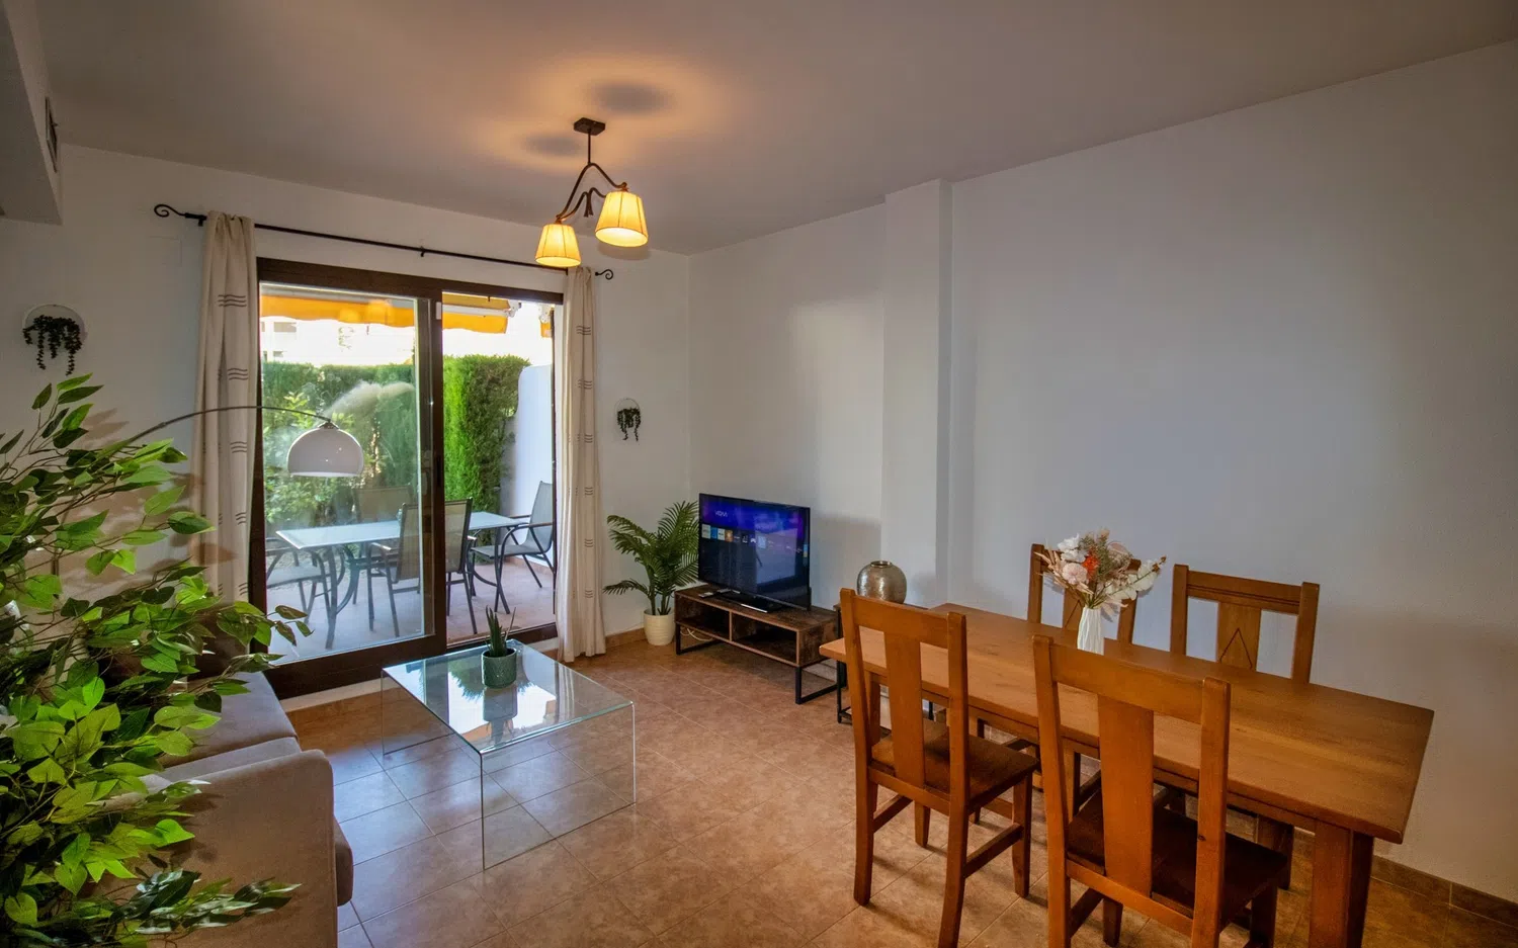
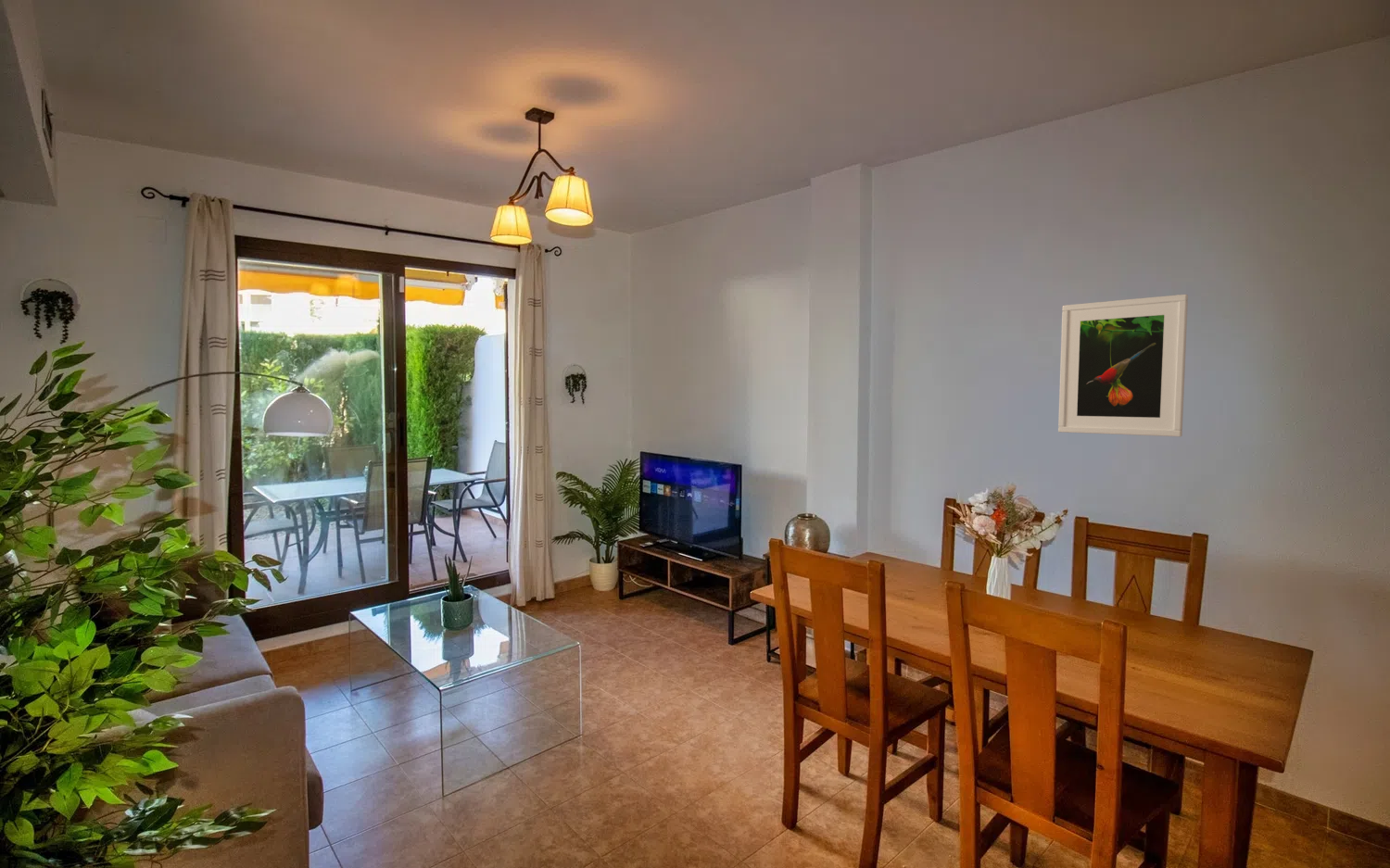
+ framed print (1118, 367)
